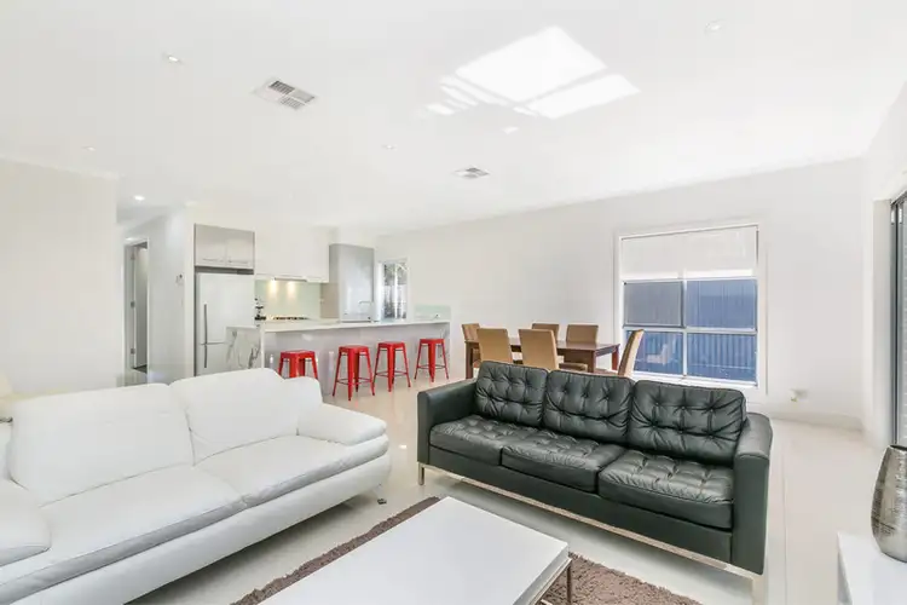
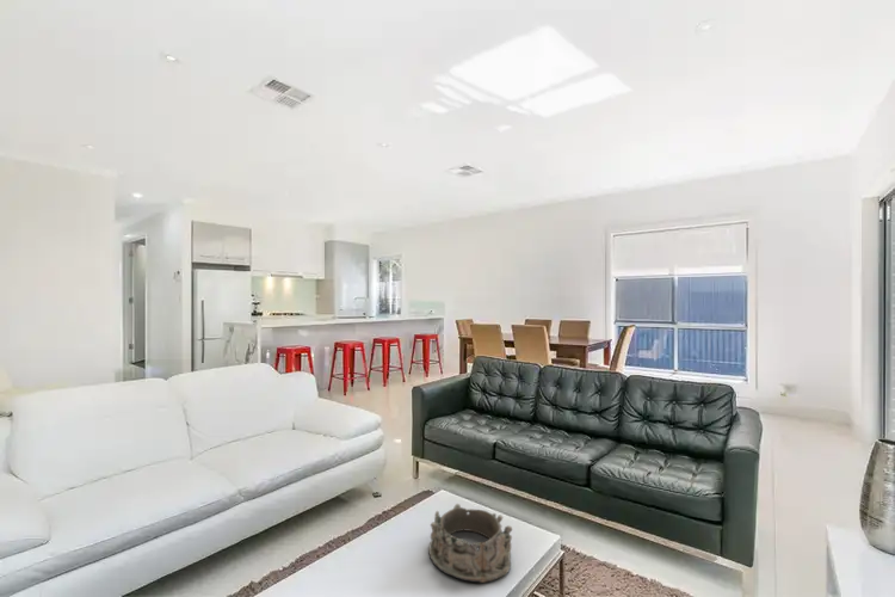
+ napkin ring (469, 530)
